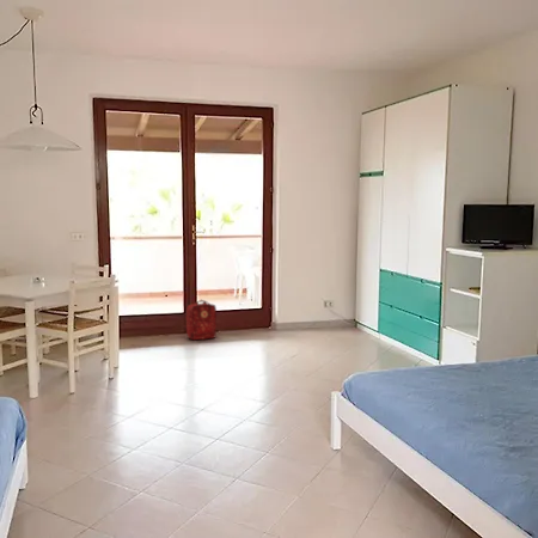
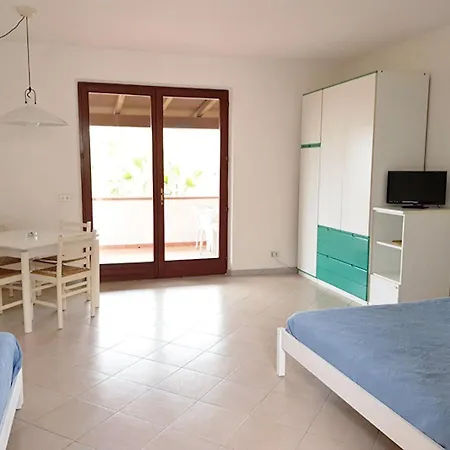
- backpack (200, 318)
